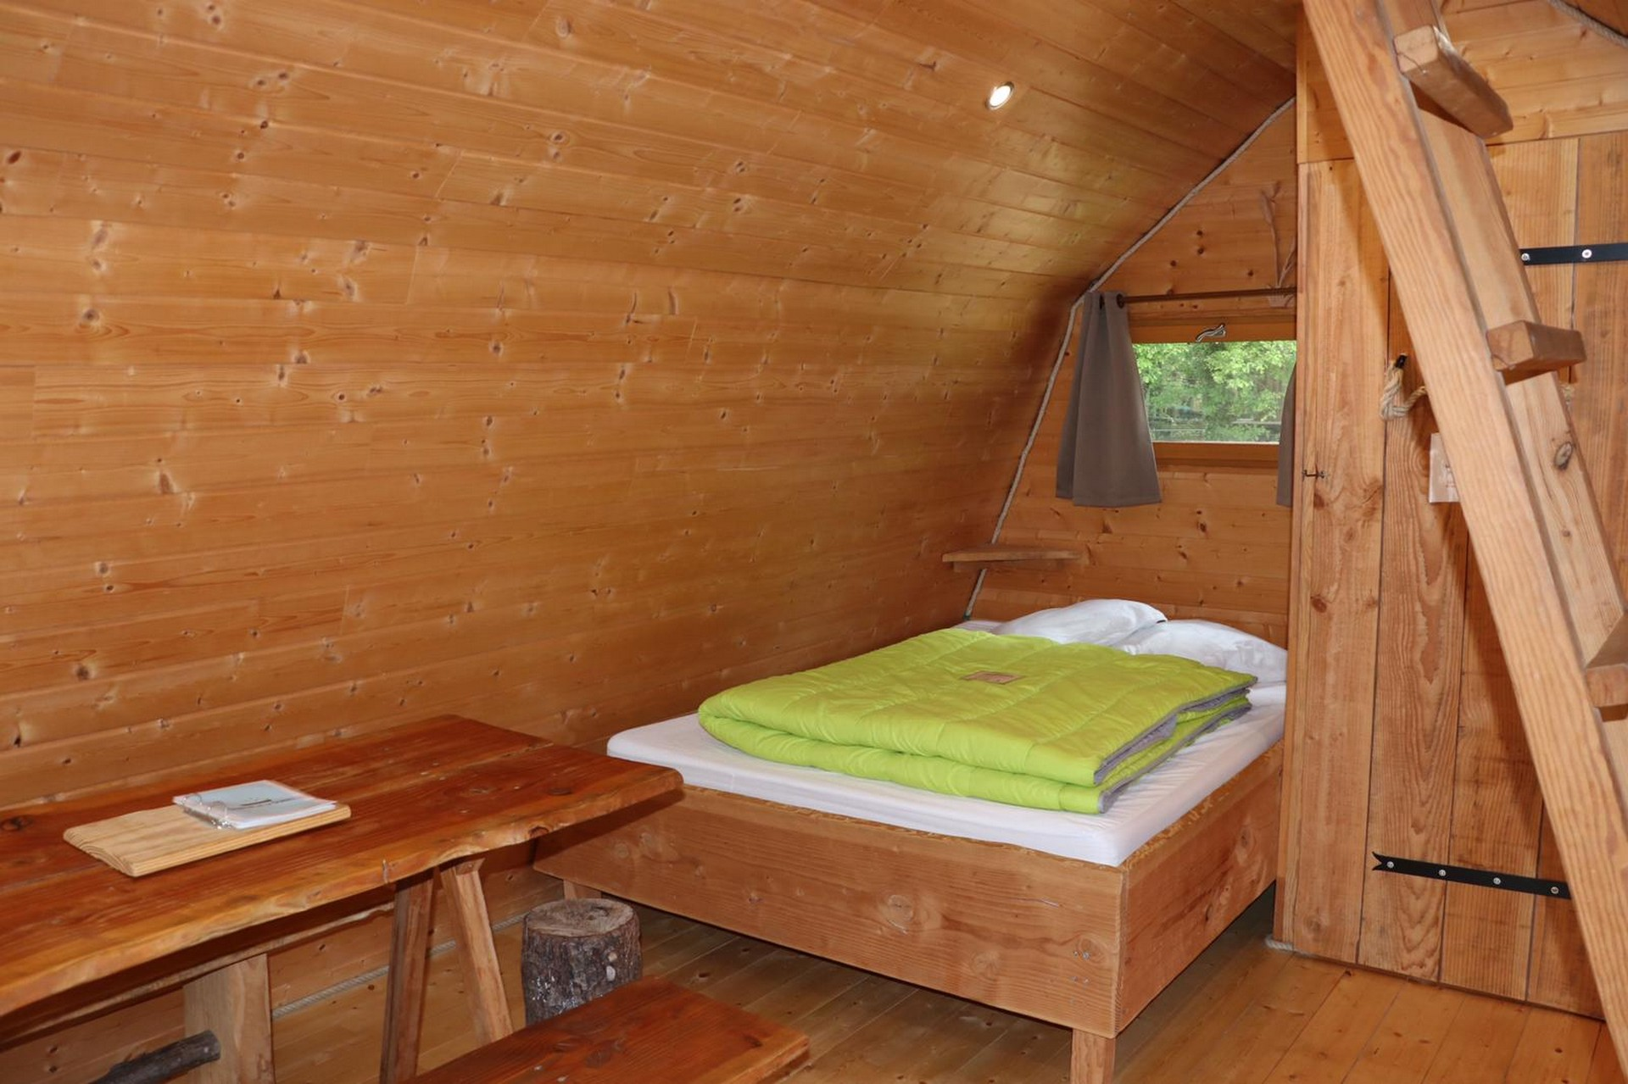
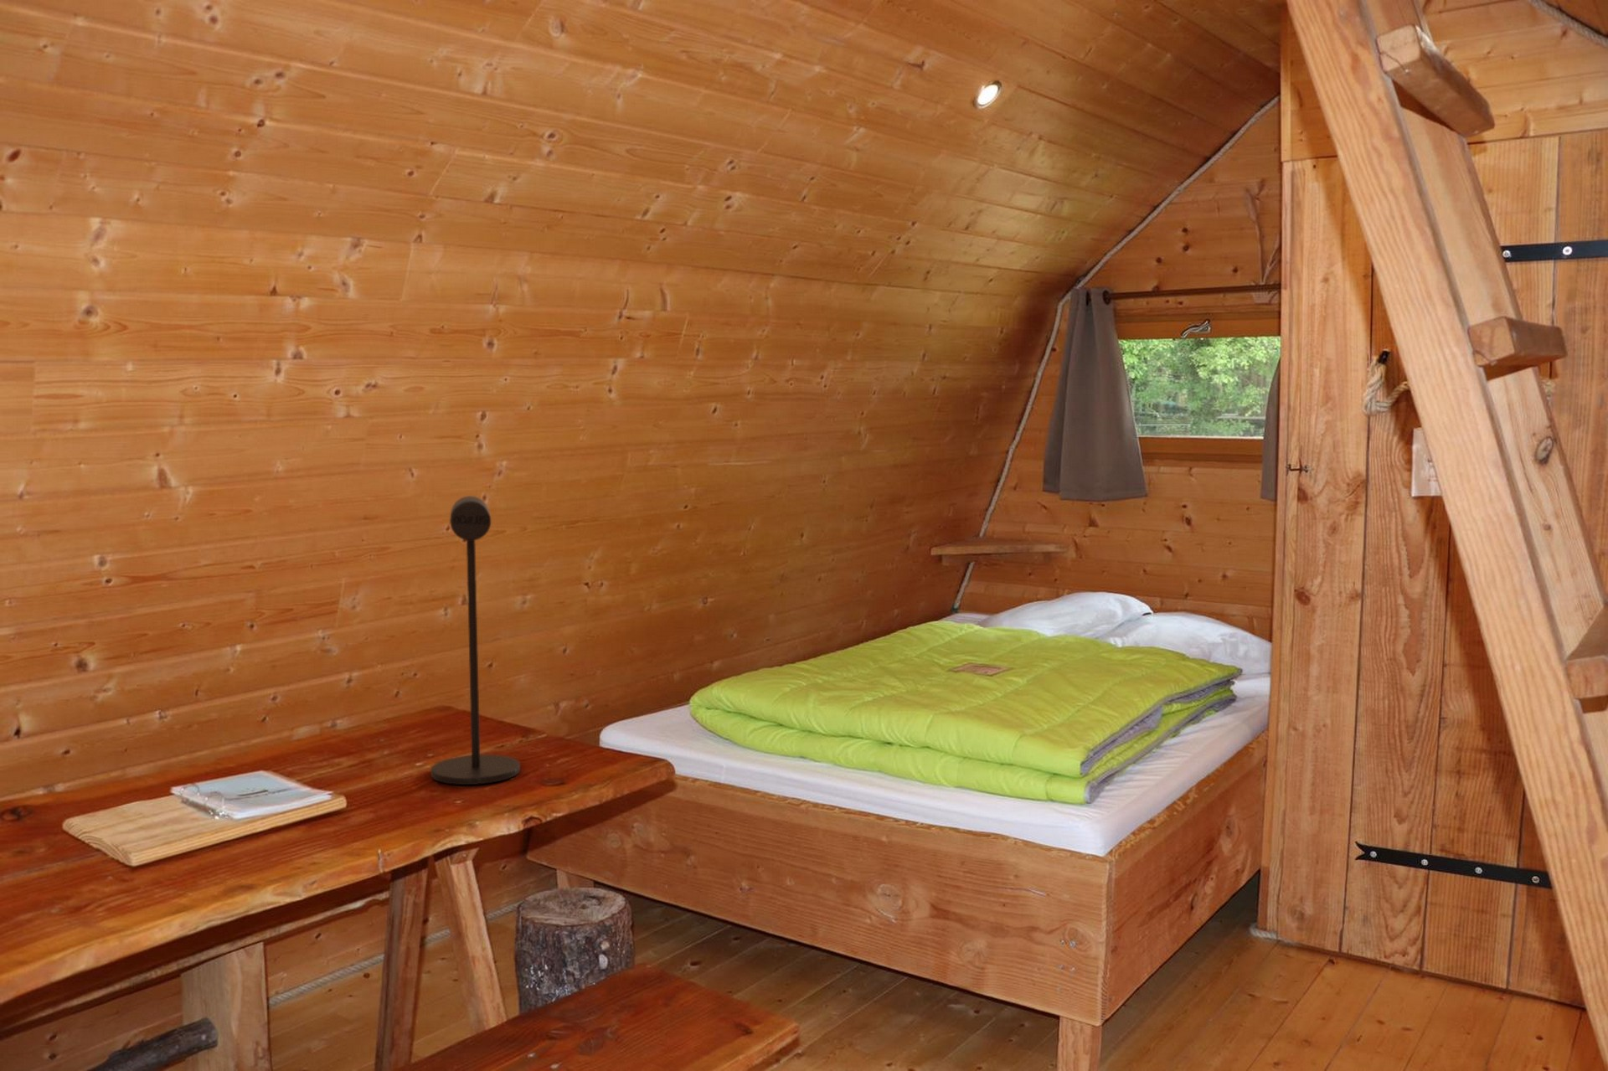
+ desk lamp (472, 636)
